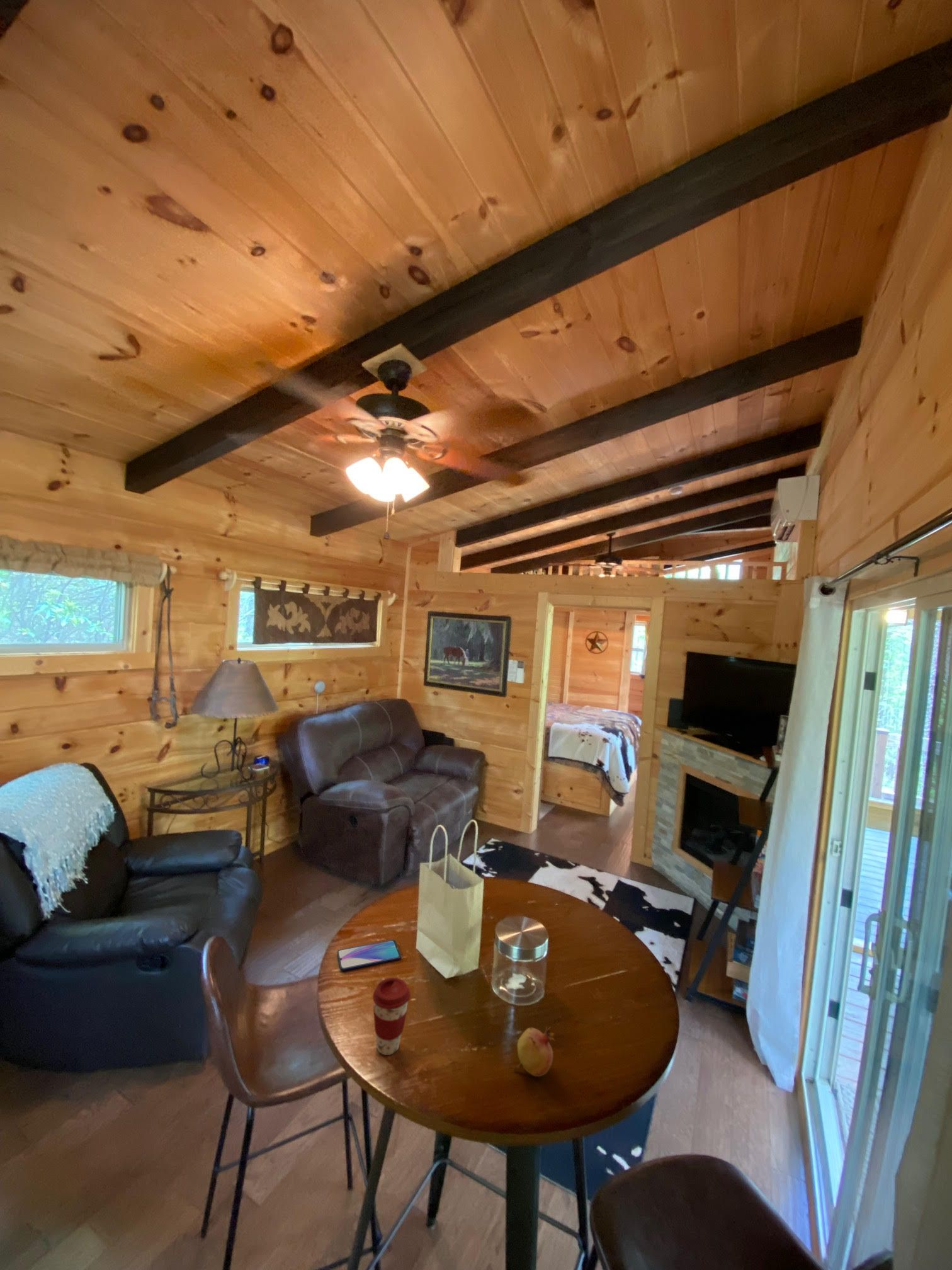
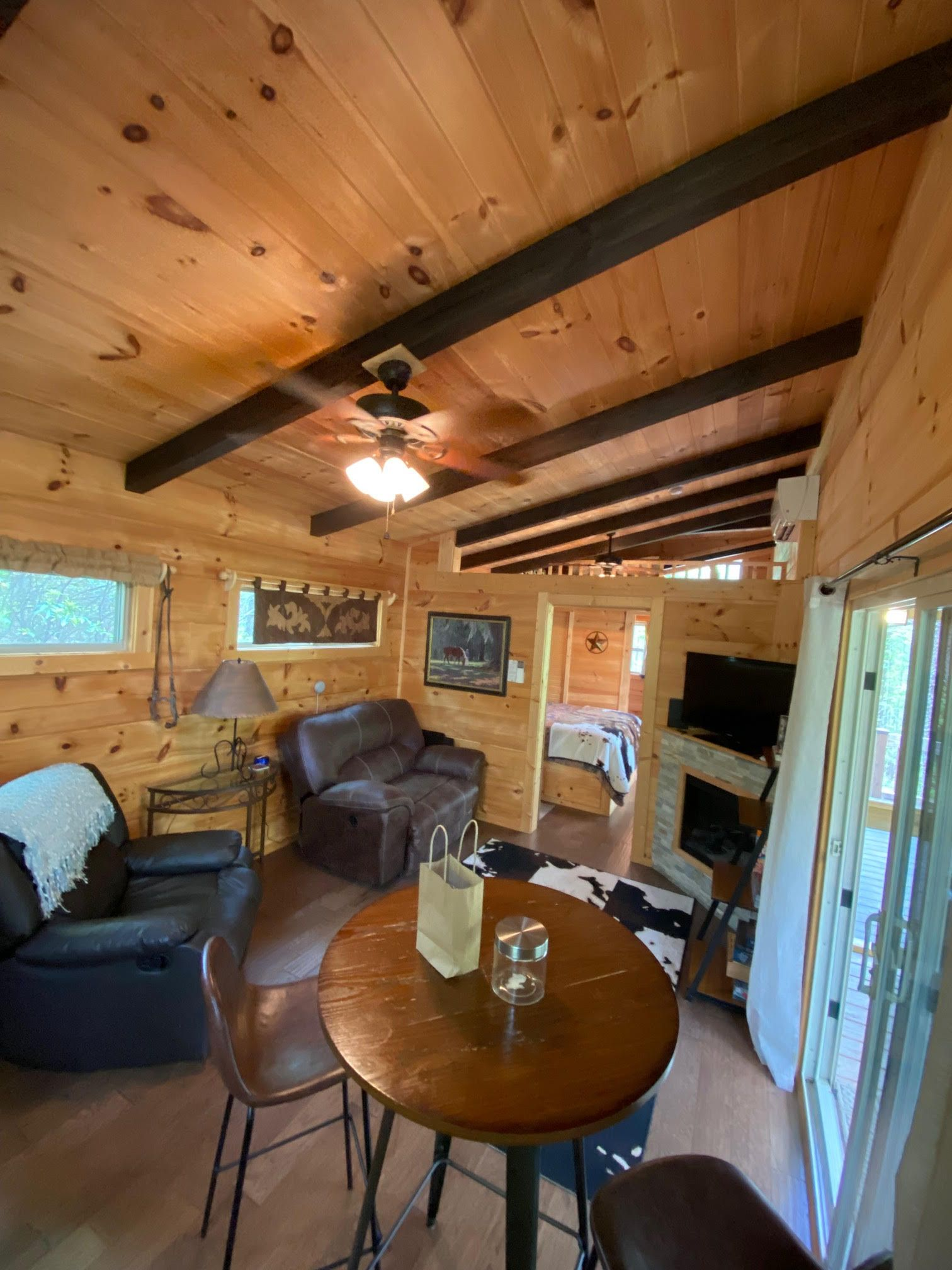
- smartphone (369, 954)
- fruit (535, 1048)
- coffee cup (390, 1017)
